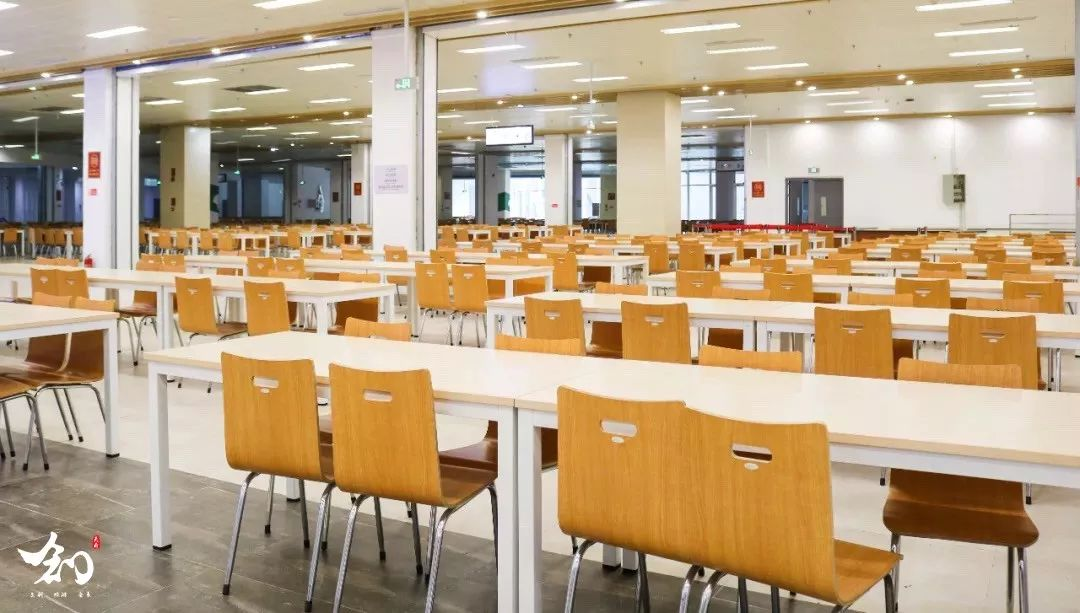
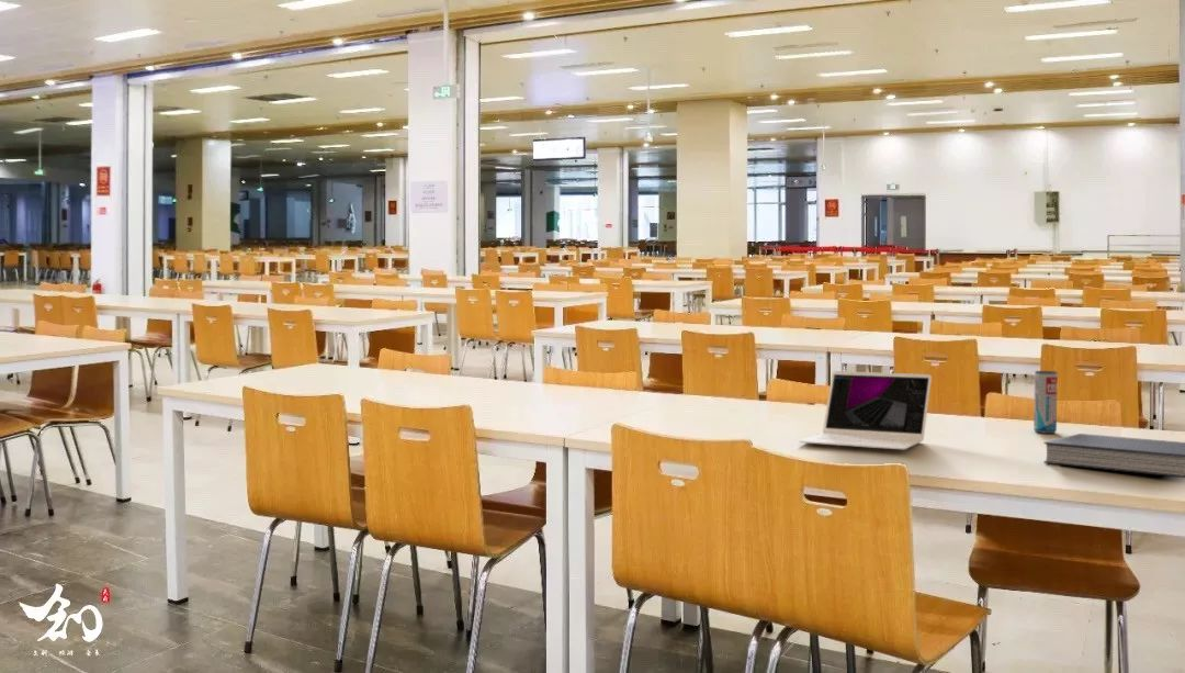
+ beverage can (1045, 401)
+ laptop (866, 404)
+ book (1129, 453)
